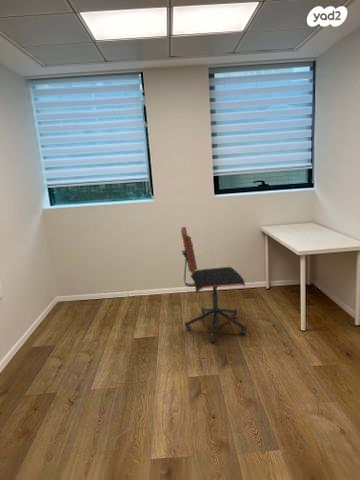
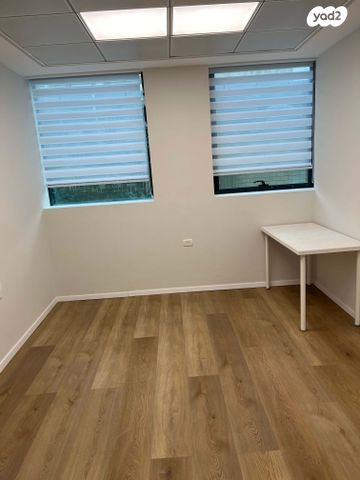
- office chair (212, 279)
